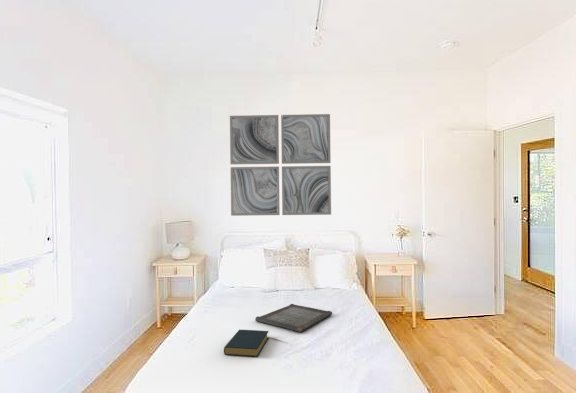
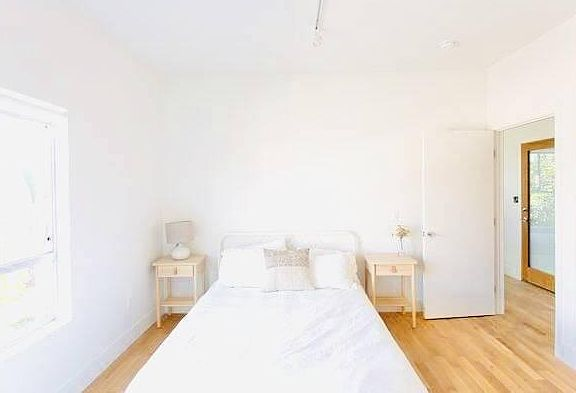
- serving tray (295, 316)
- wall art (278, 166)
- hardback book (247, 342)
